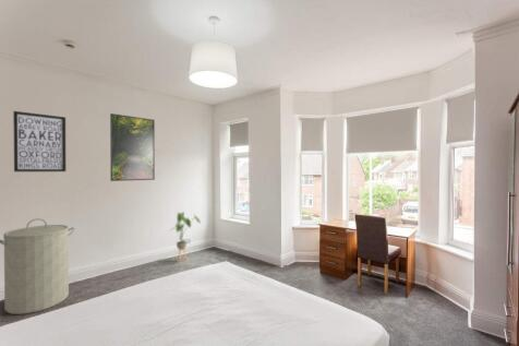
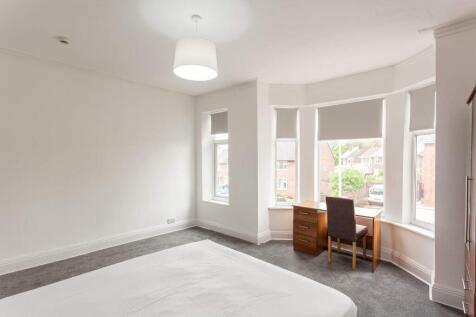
- house plant (182, 235)
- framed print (133, 148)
- laundry hamper (38, 260)
- wall art (40, 143)
